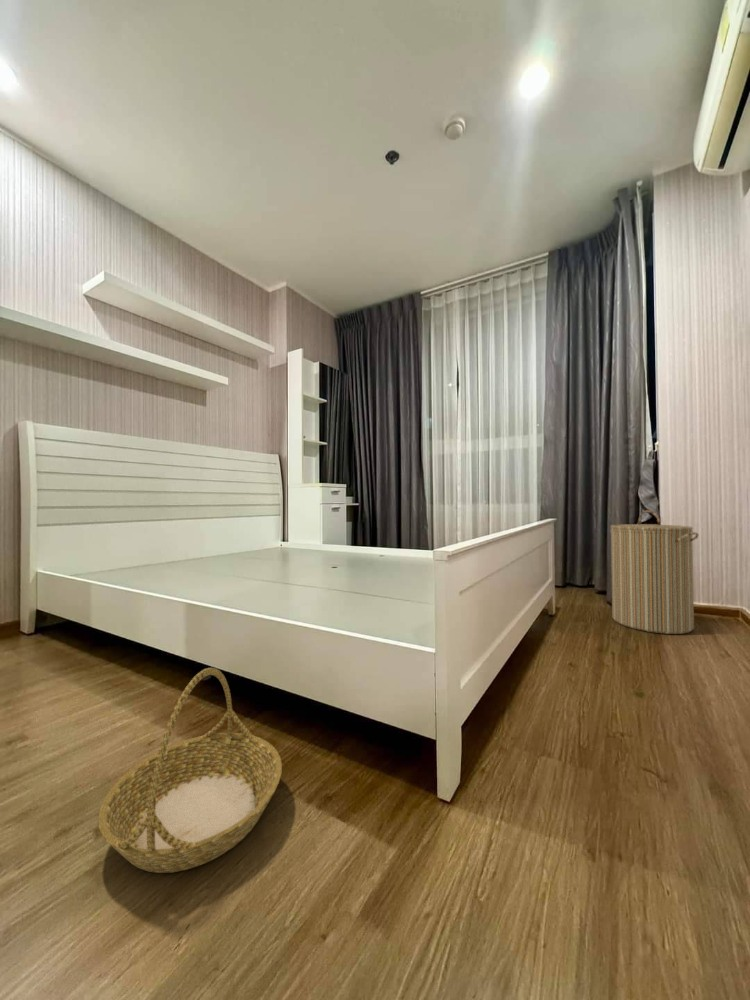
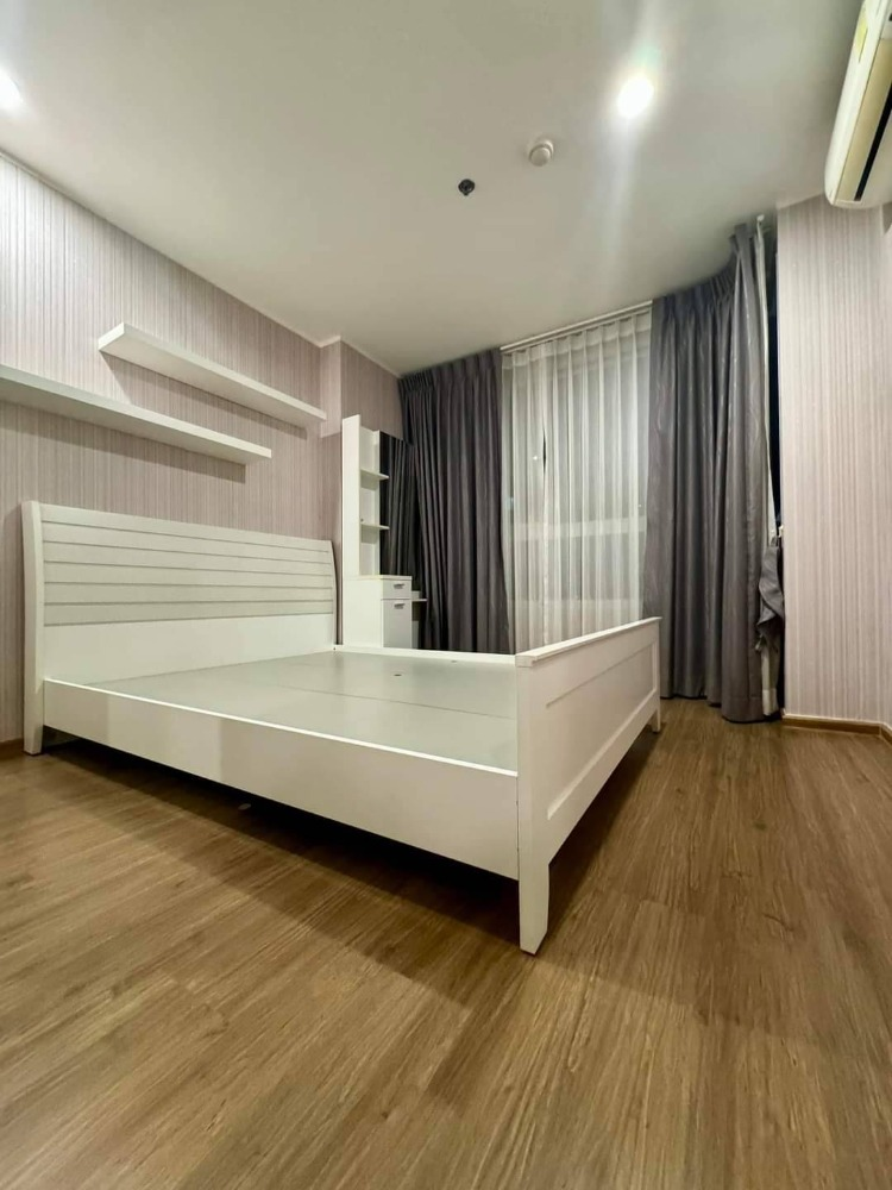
- laundry hamper (650, 566)
- basket (198, 744)
